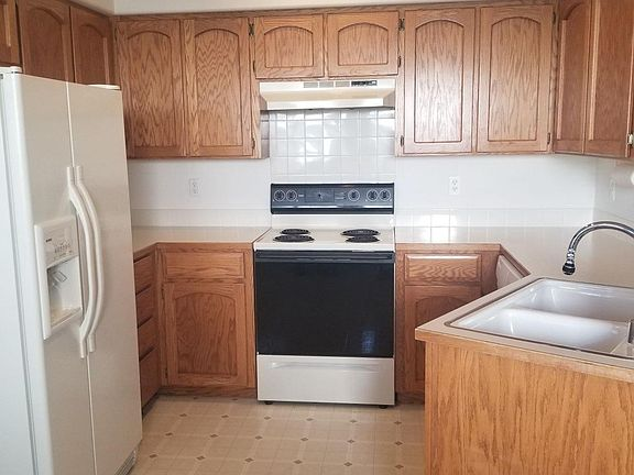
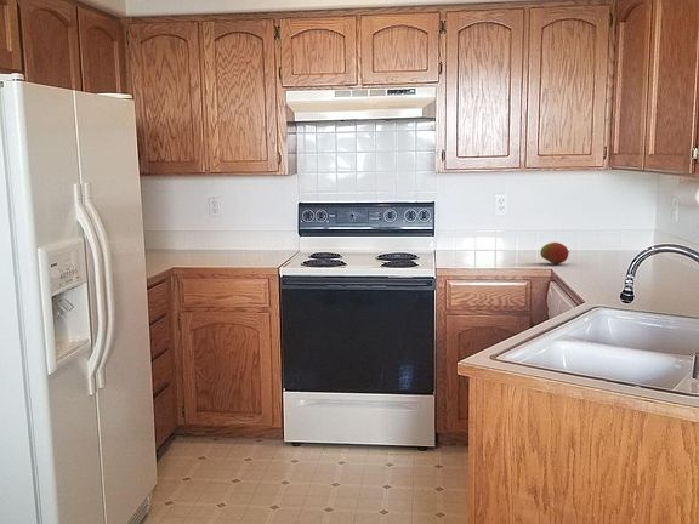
+ fruit (555, 252)
